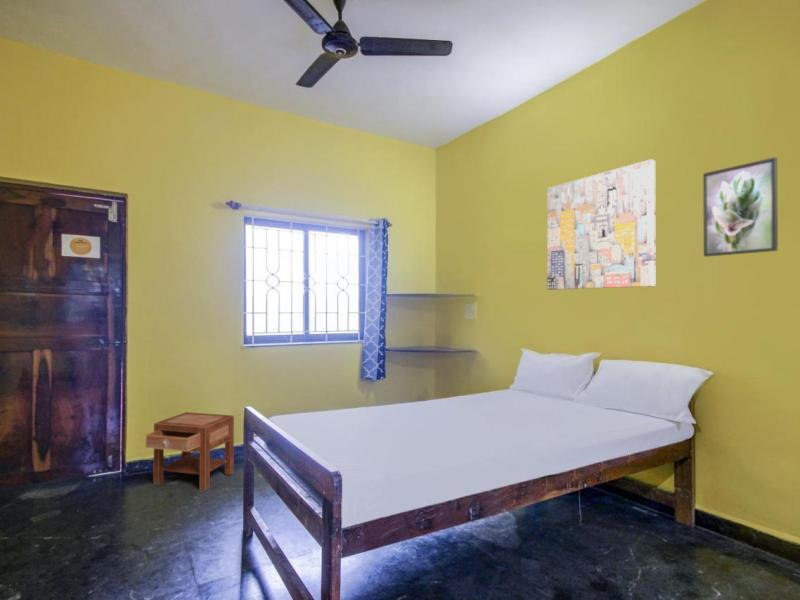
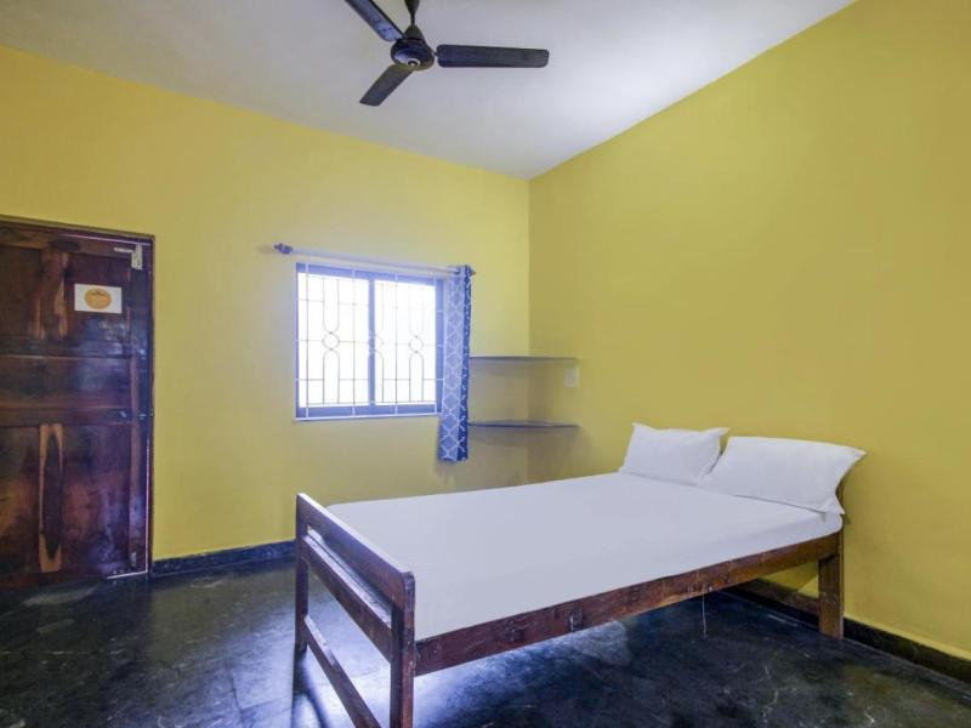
- wall art (595, 231)
- nightstand (191, 450)
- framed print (738, 209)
